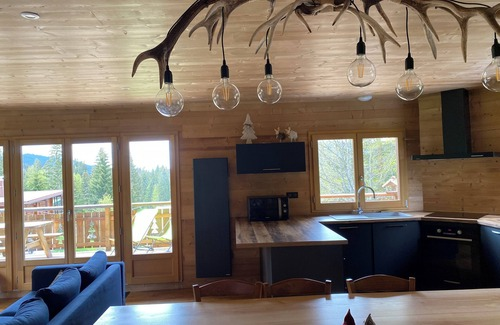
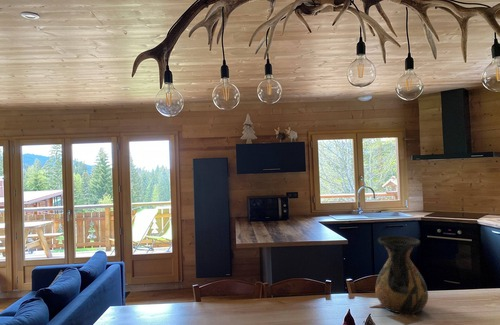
+ vase (400, 274)
